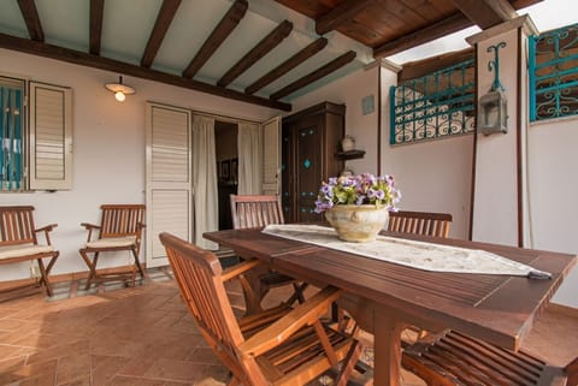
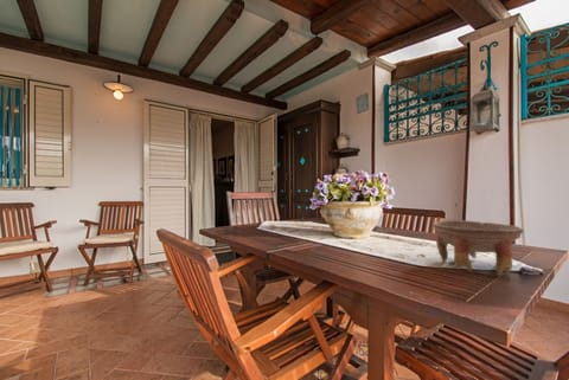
+ bowl (474, 245)
